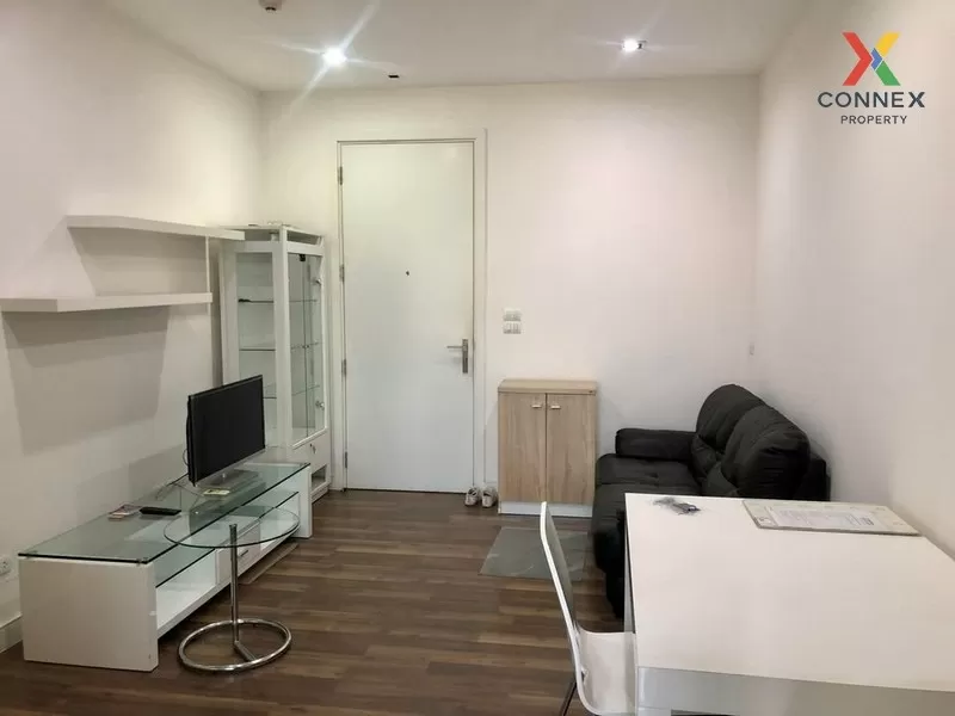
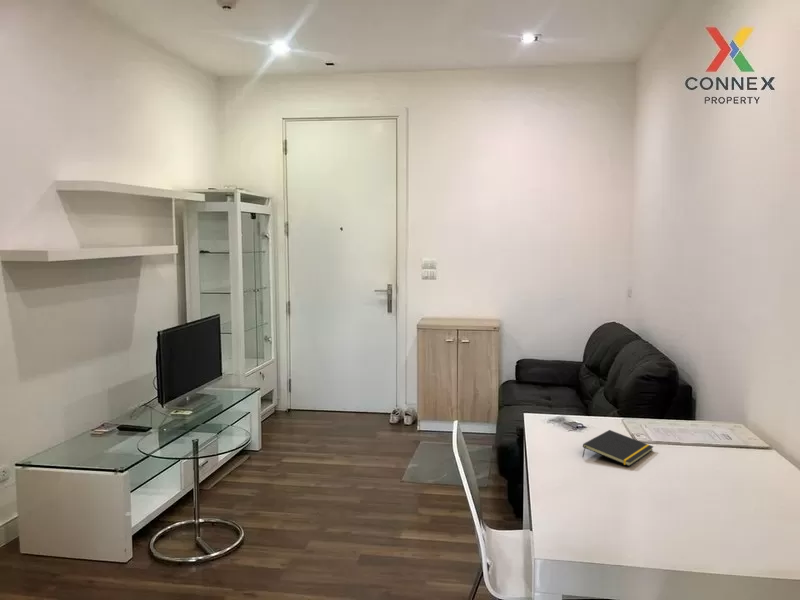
+ notepad (618, 446)
